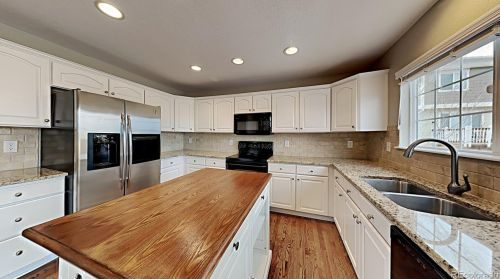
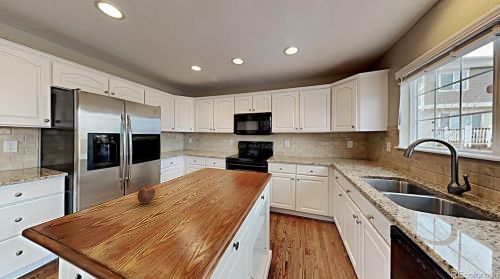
+ apple (146, 194)
